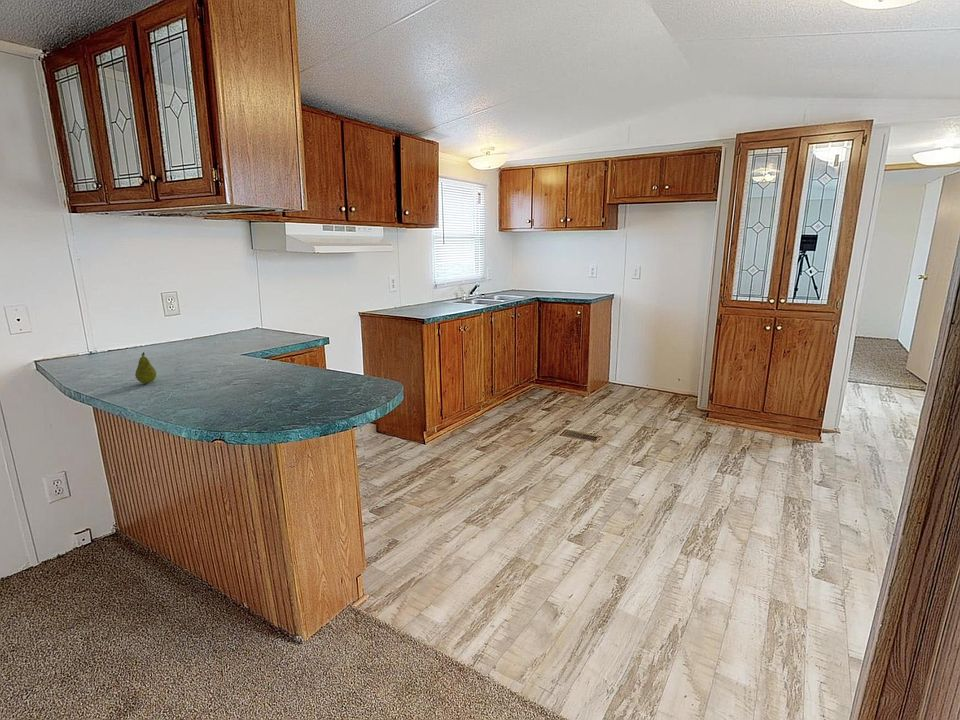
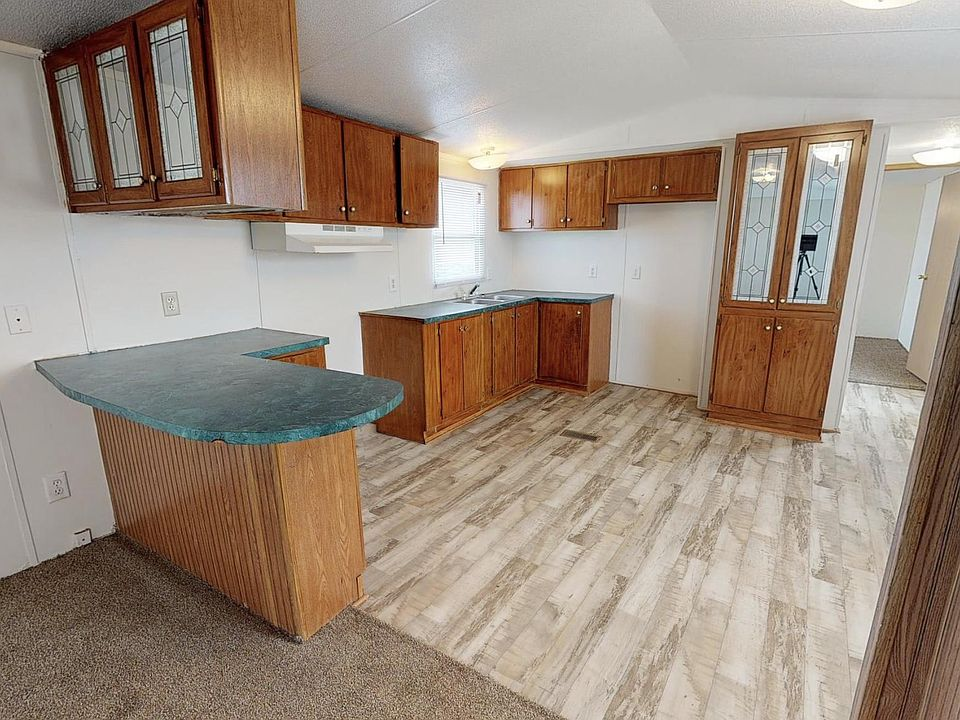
- fruit (144, 367)
